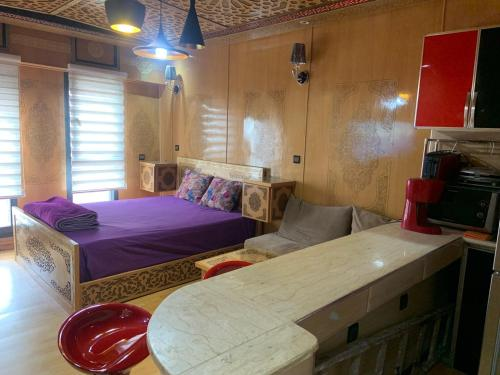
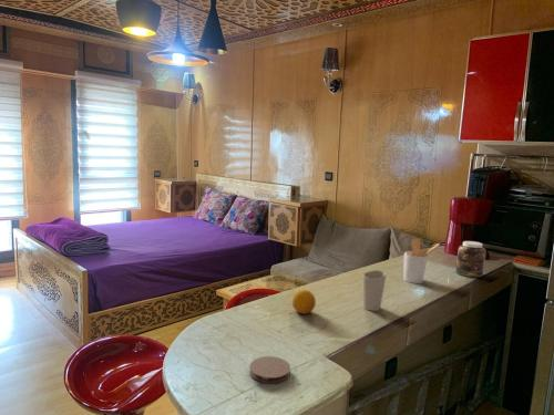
+ utensil holder (421, 261)
+ cup (372, 290)
+ coaster (269, 369)
+ jar (471, 258)
+ fruit (304, 301)
